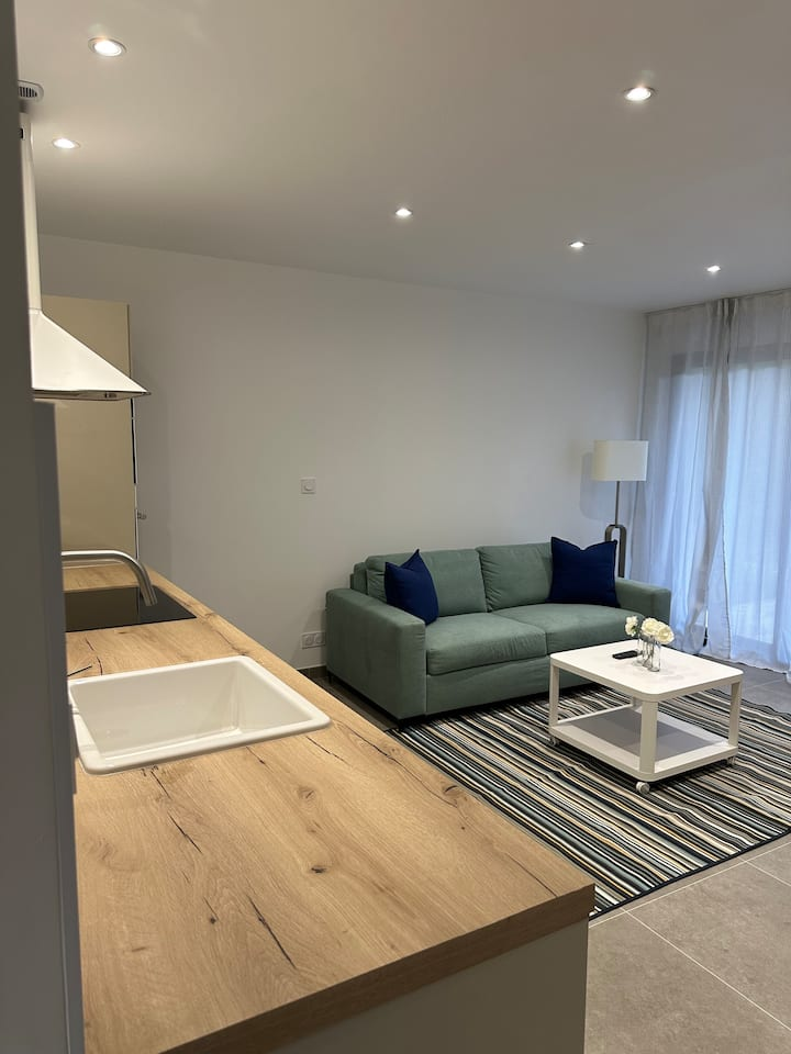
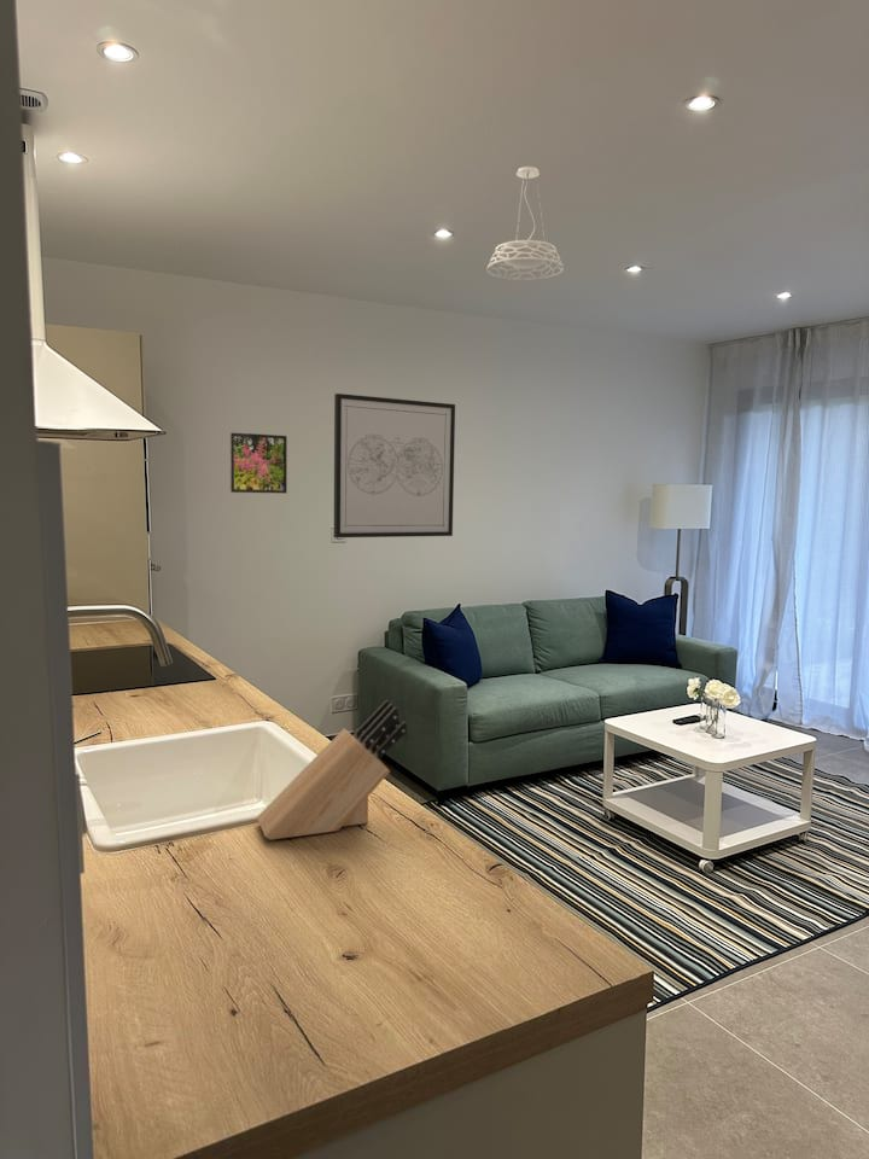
+ wall art (396, 468)
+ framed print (258, 464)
+ knife block (333, 764)
+ pendant light (532, 217)
